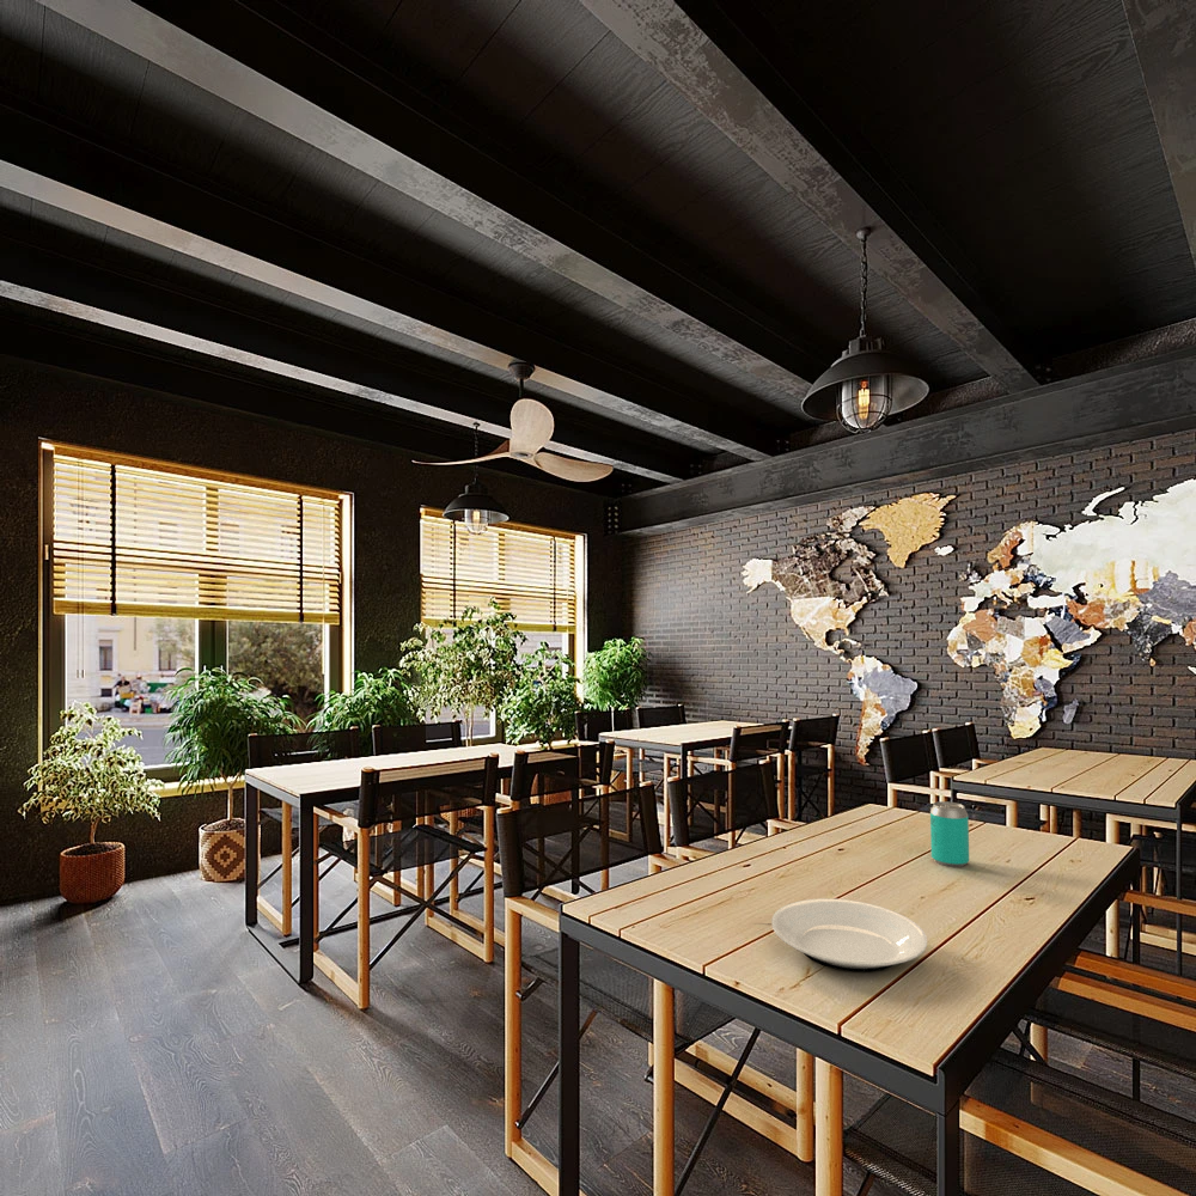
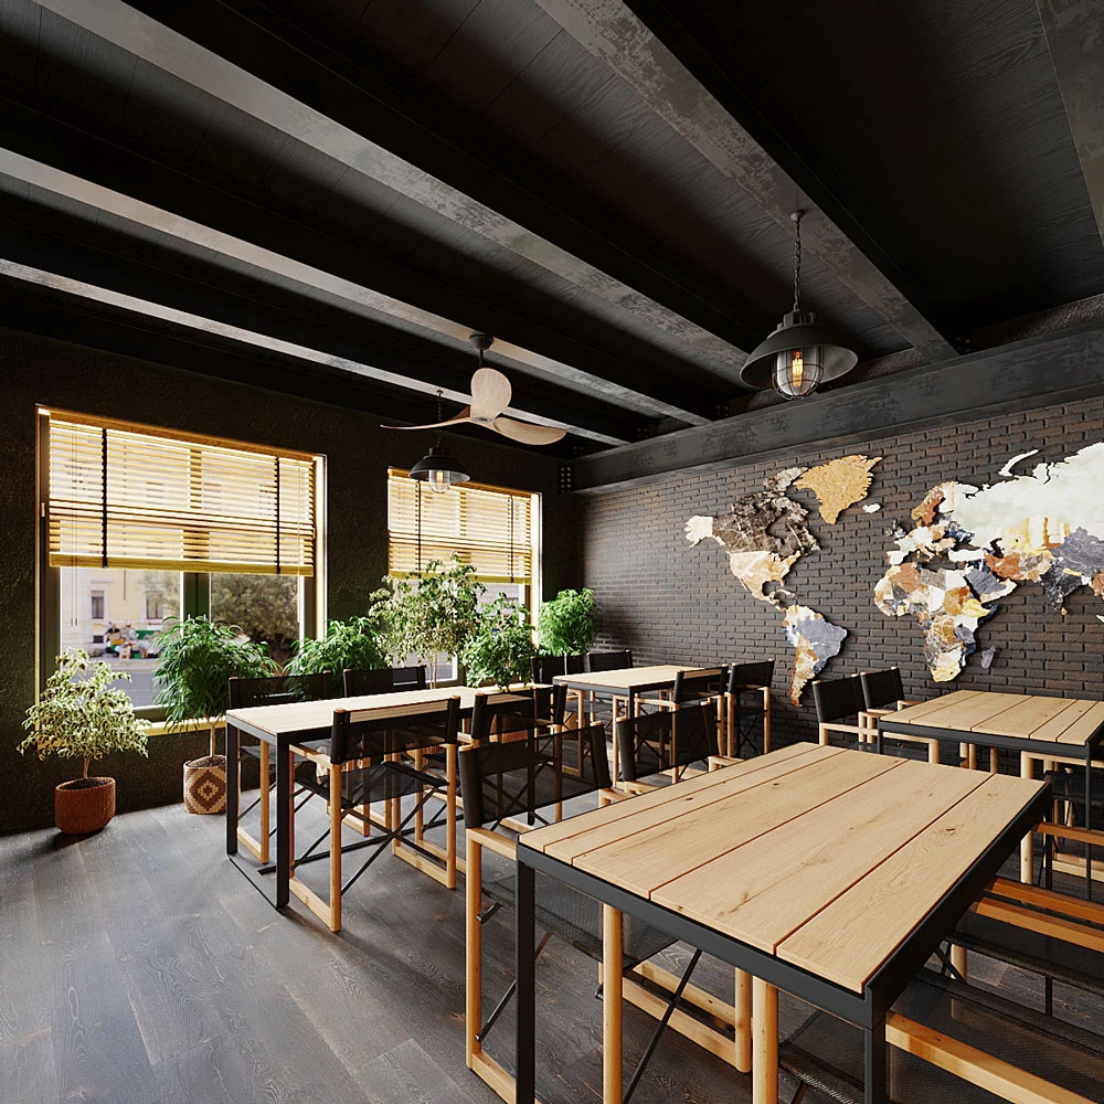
- plate (847, 939)
- beverage can (948, 834)
